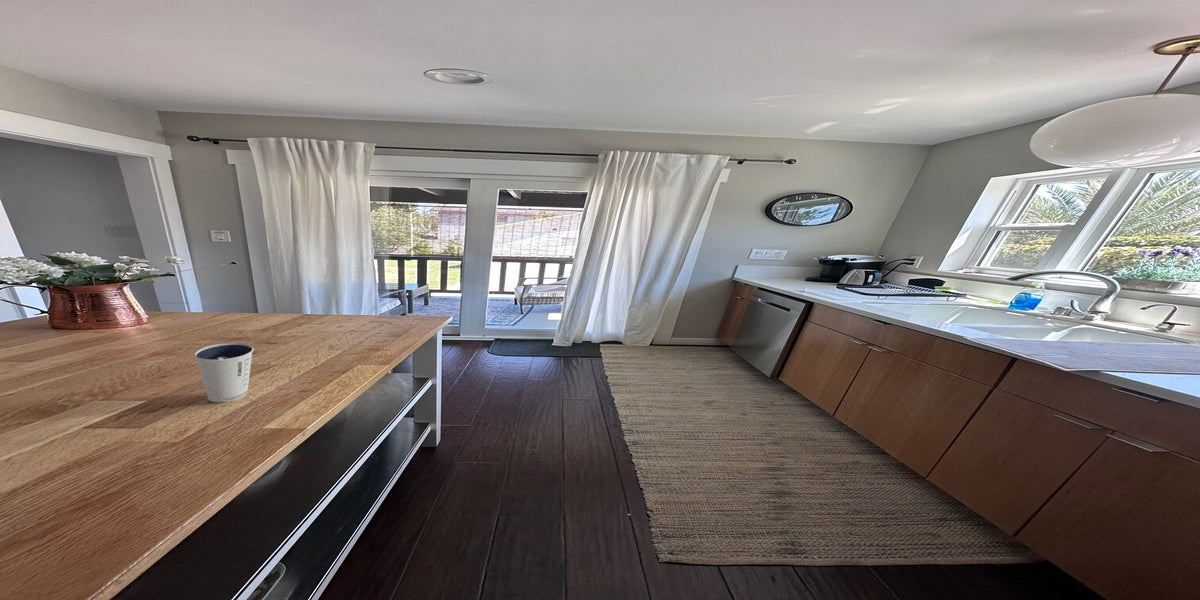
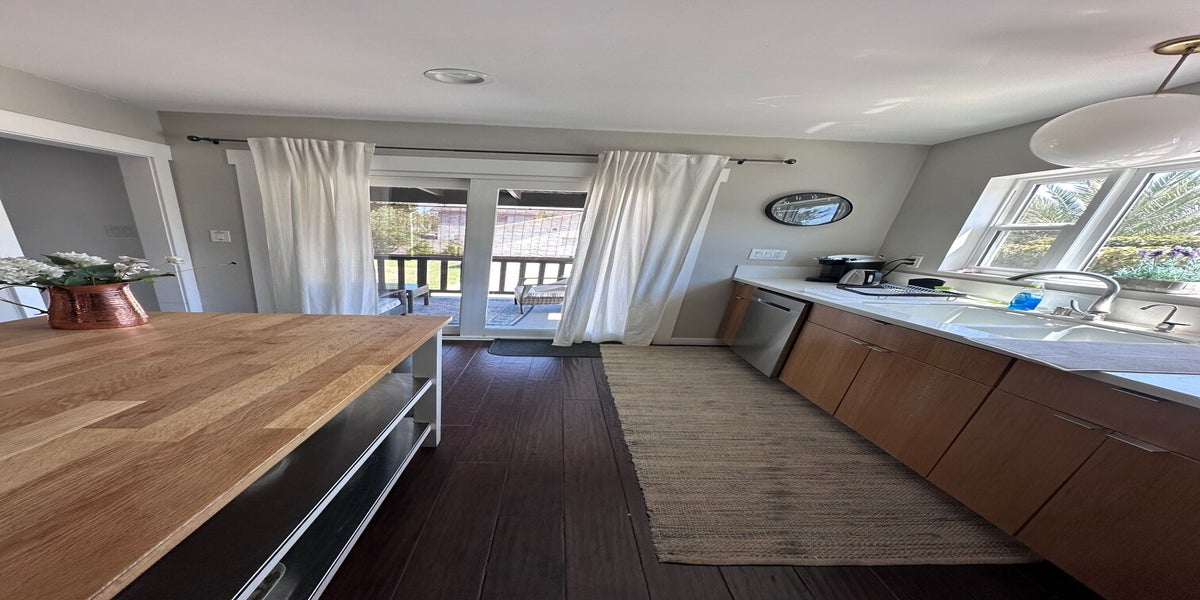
- dixie cup (226, 373)
